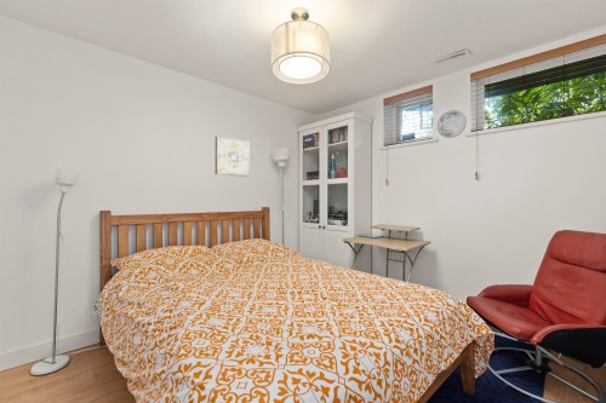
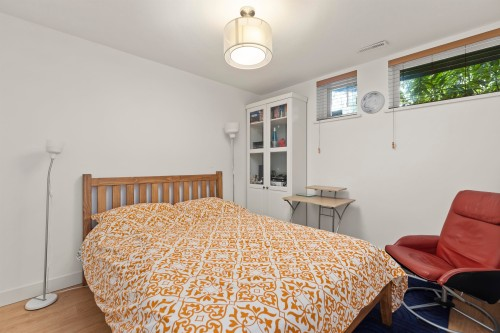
- wall art (233, 156)
